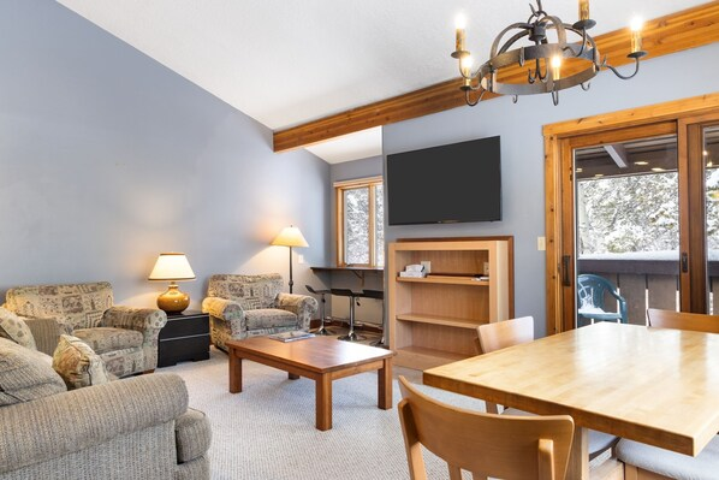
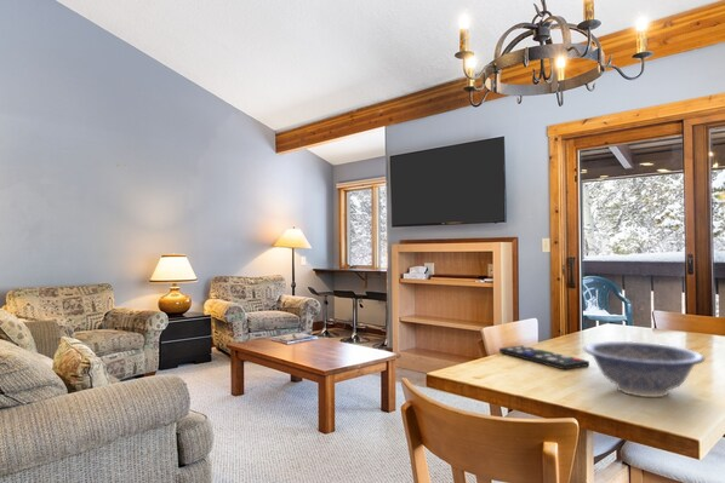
+ remote control (541, 355)
+ decorative bowl (641, 370)
